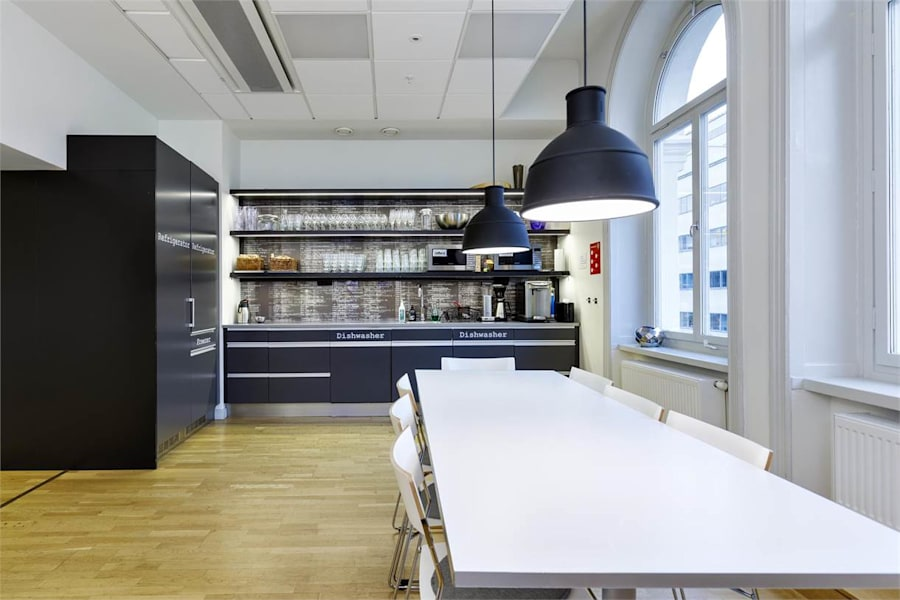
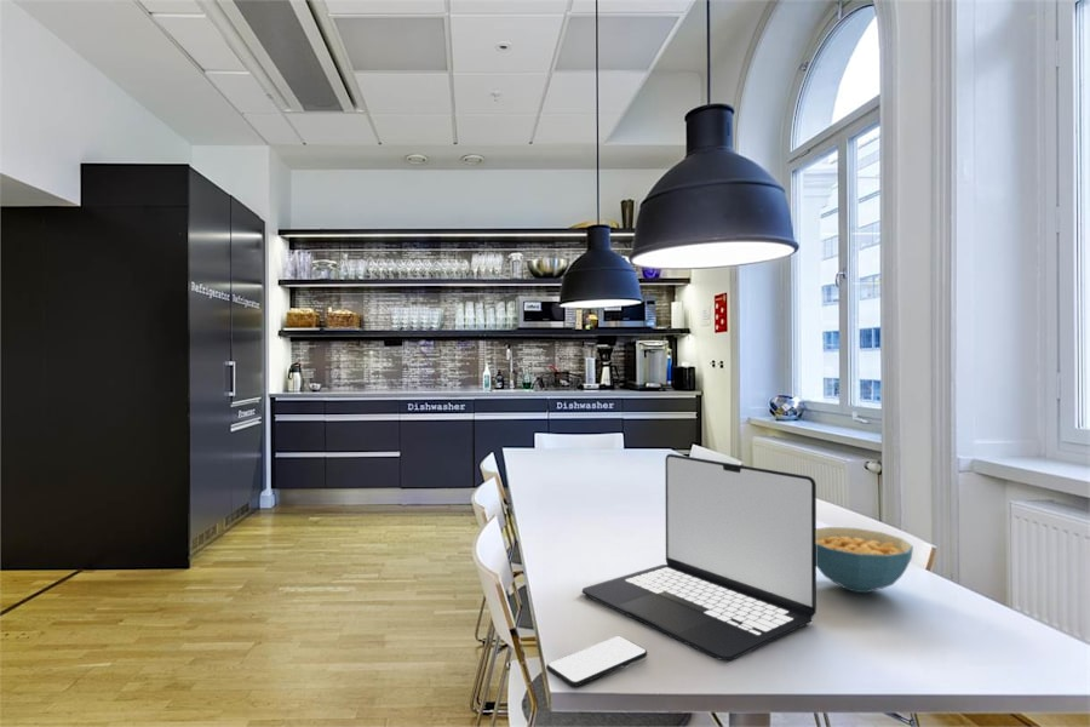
+ laptop (690, 539)
+ cereal bowl (856, 563)
+ smartphone (597, 659)
